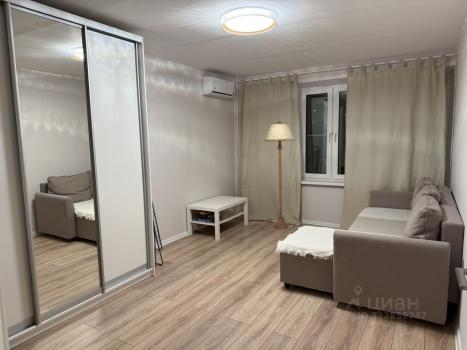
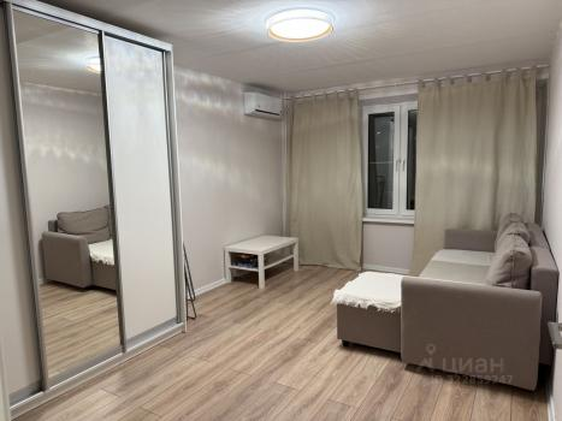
- floor lamp (280, 174)
